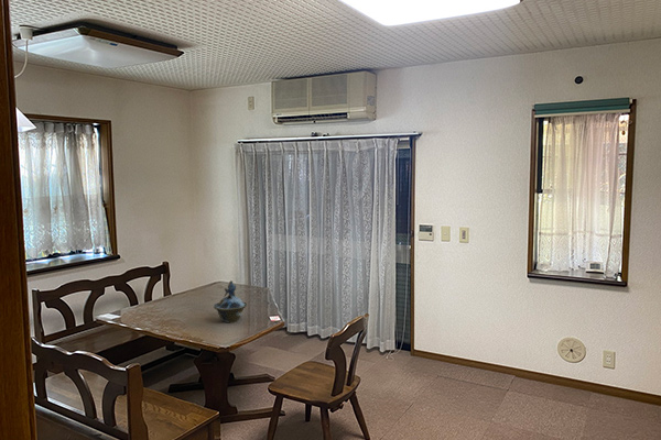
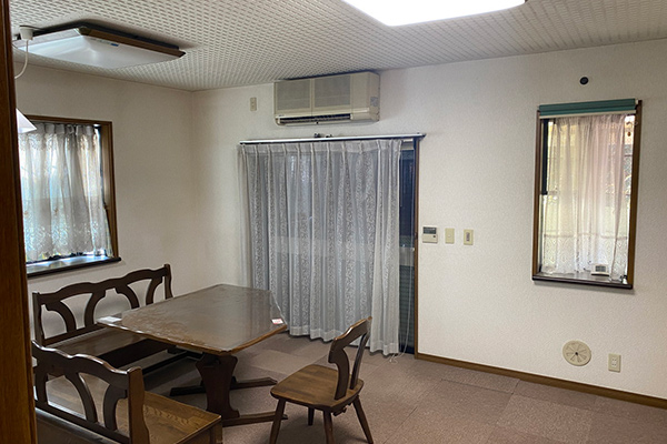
- ceramic bowl (230, 300)
